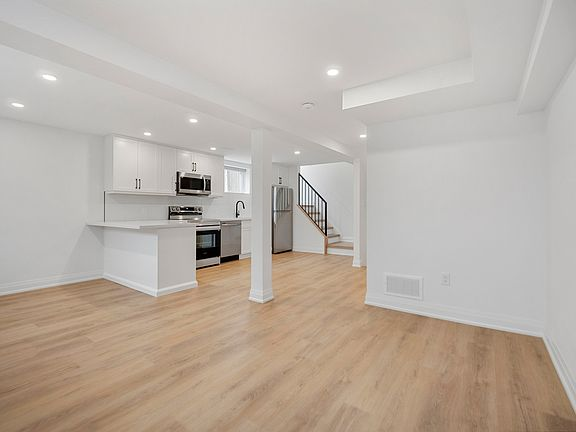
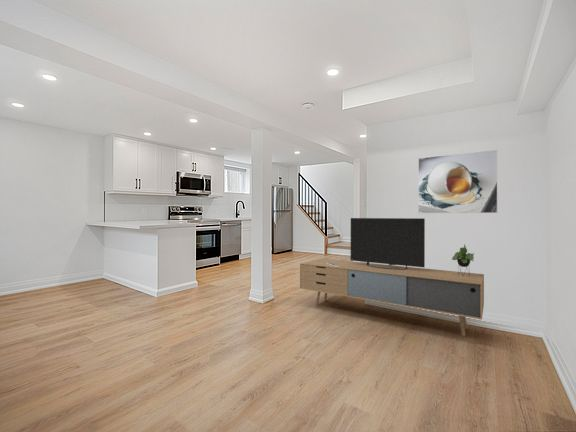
+ media console (383, 266)
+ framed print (455, 183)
